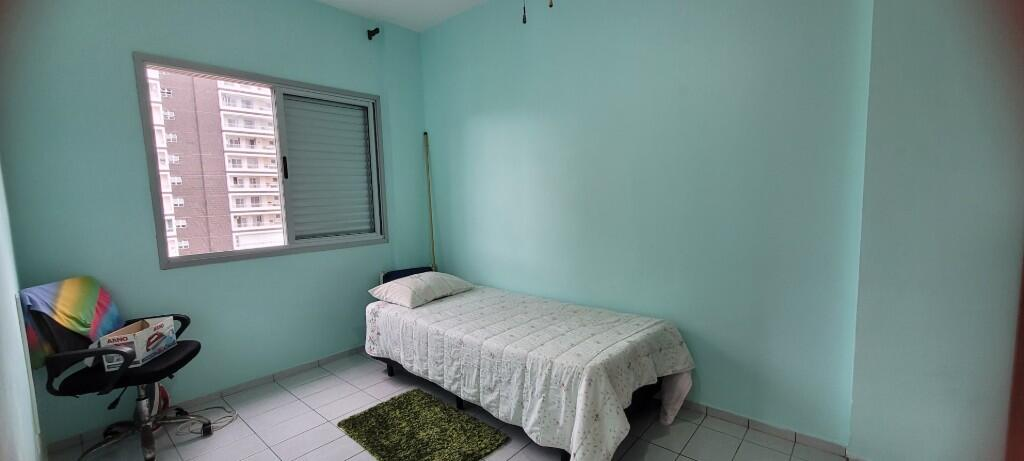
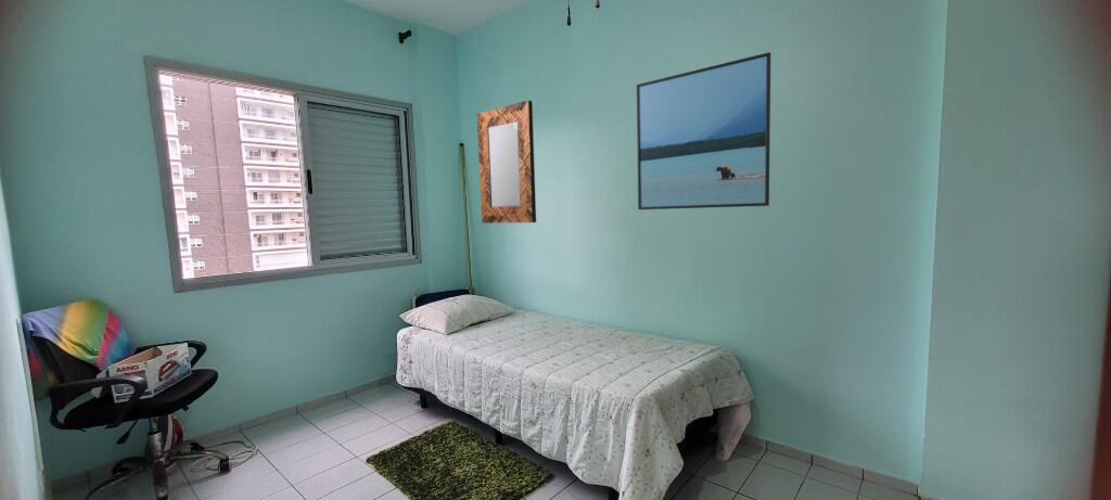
+ home mirror (505, 166)
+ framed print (697, 140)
